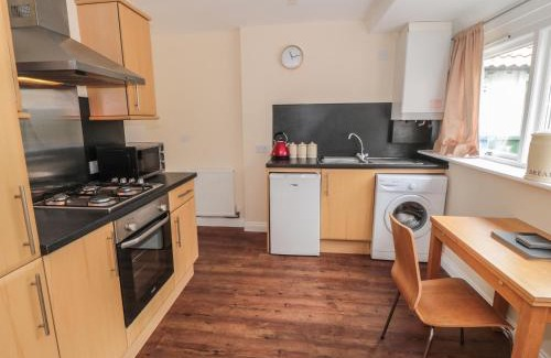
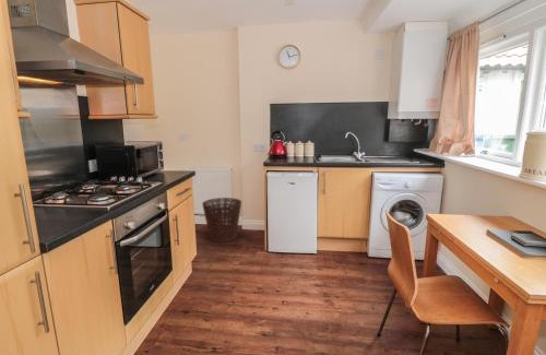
+ basket (222, 220)
